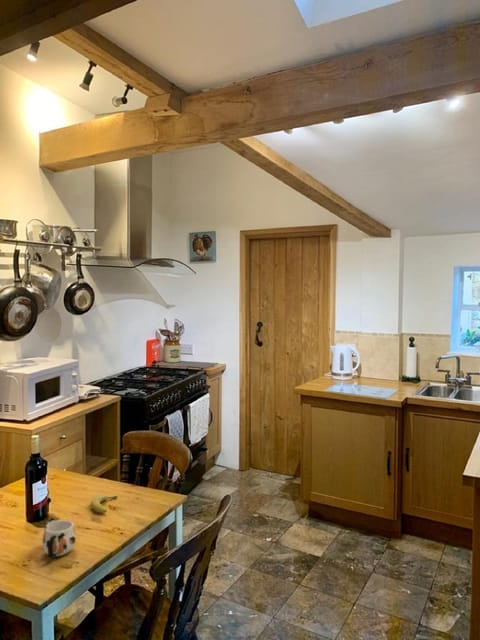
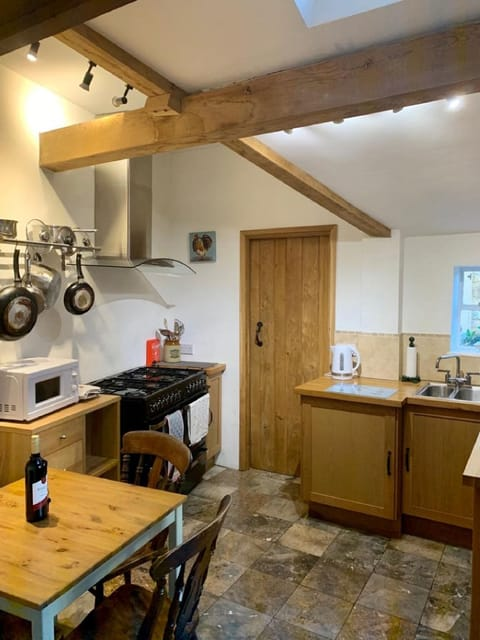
- mug (57, 538)
- fruit (102, 501)
